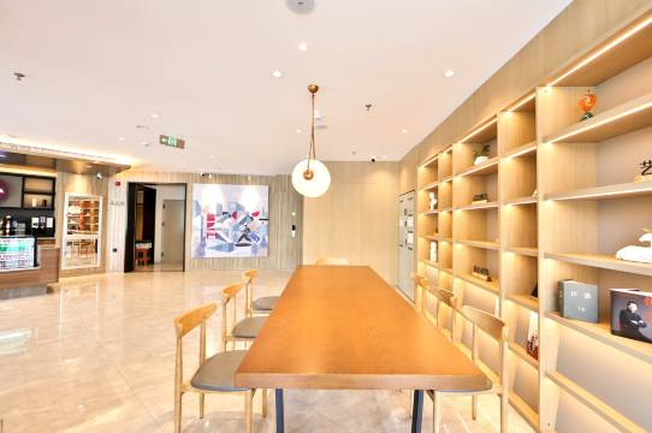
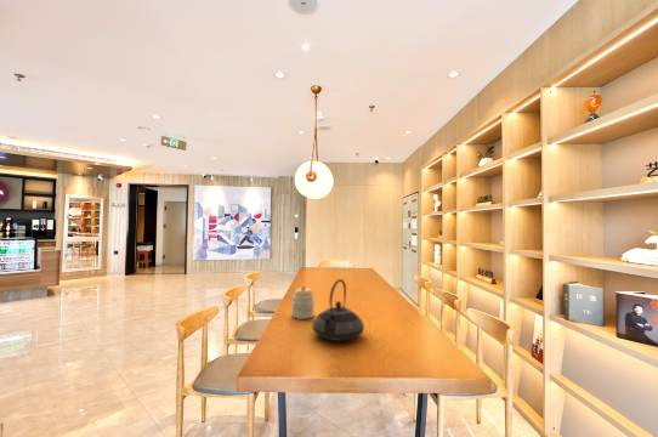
+ teapot (336, 308)
+ jar (302, 300)
